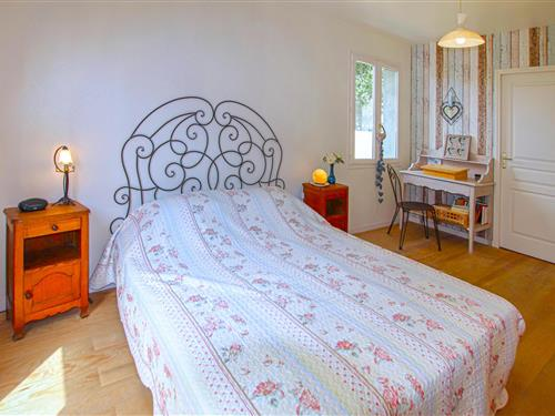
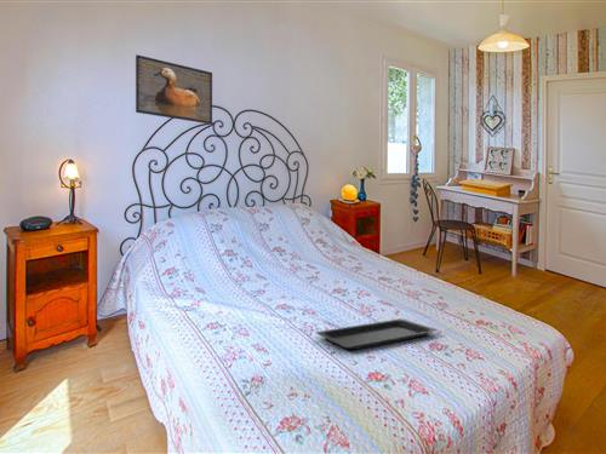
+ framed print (176, 91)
+ serving tray (377, 333)
